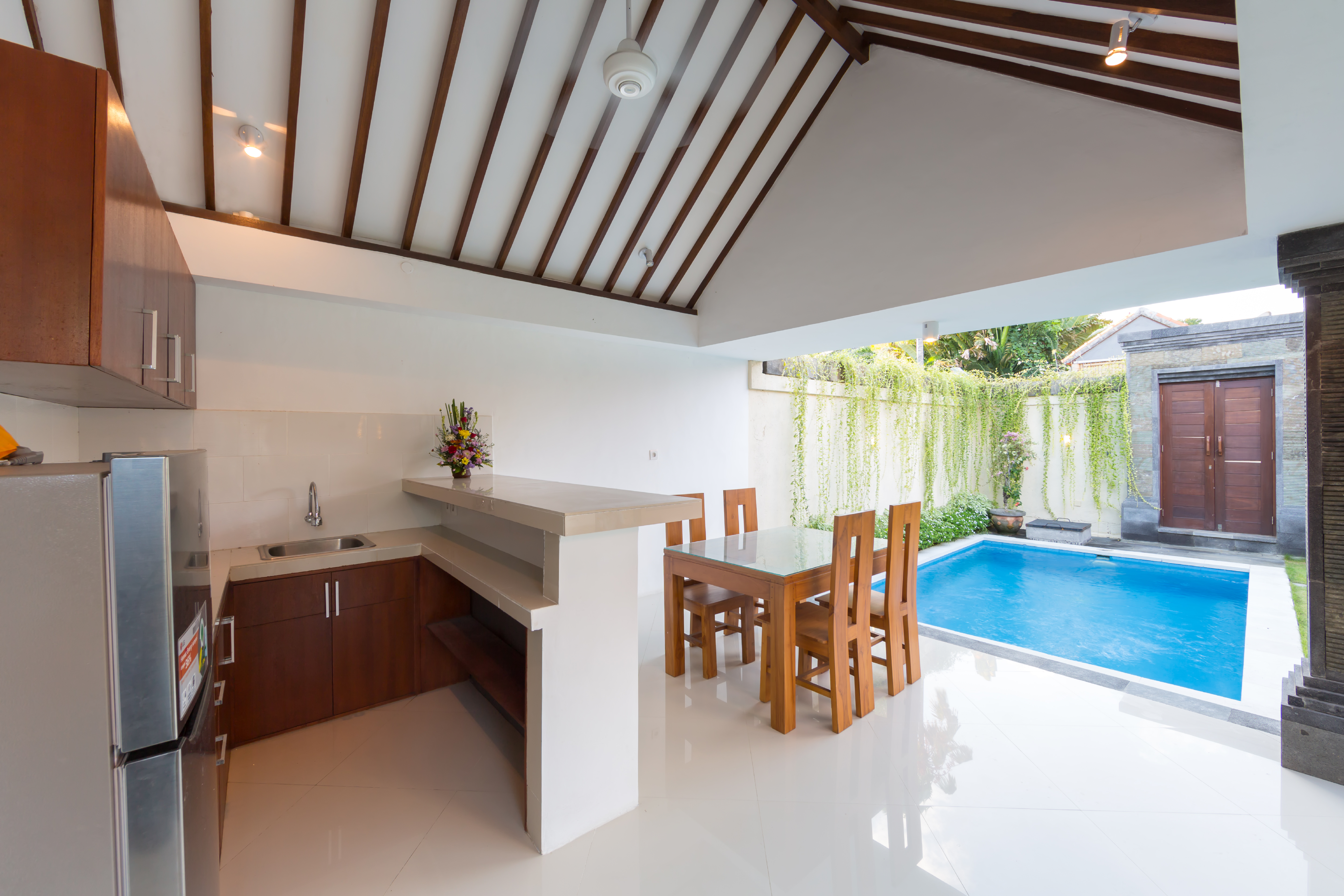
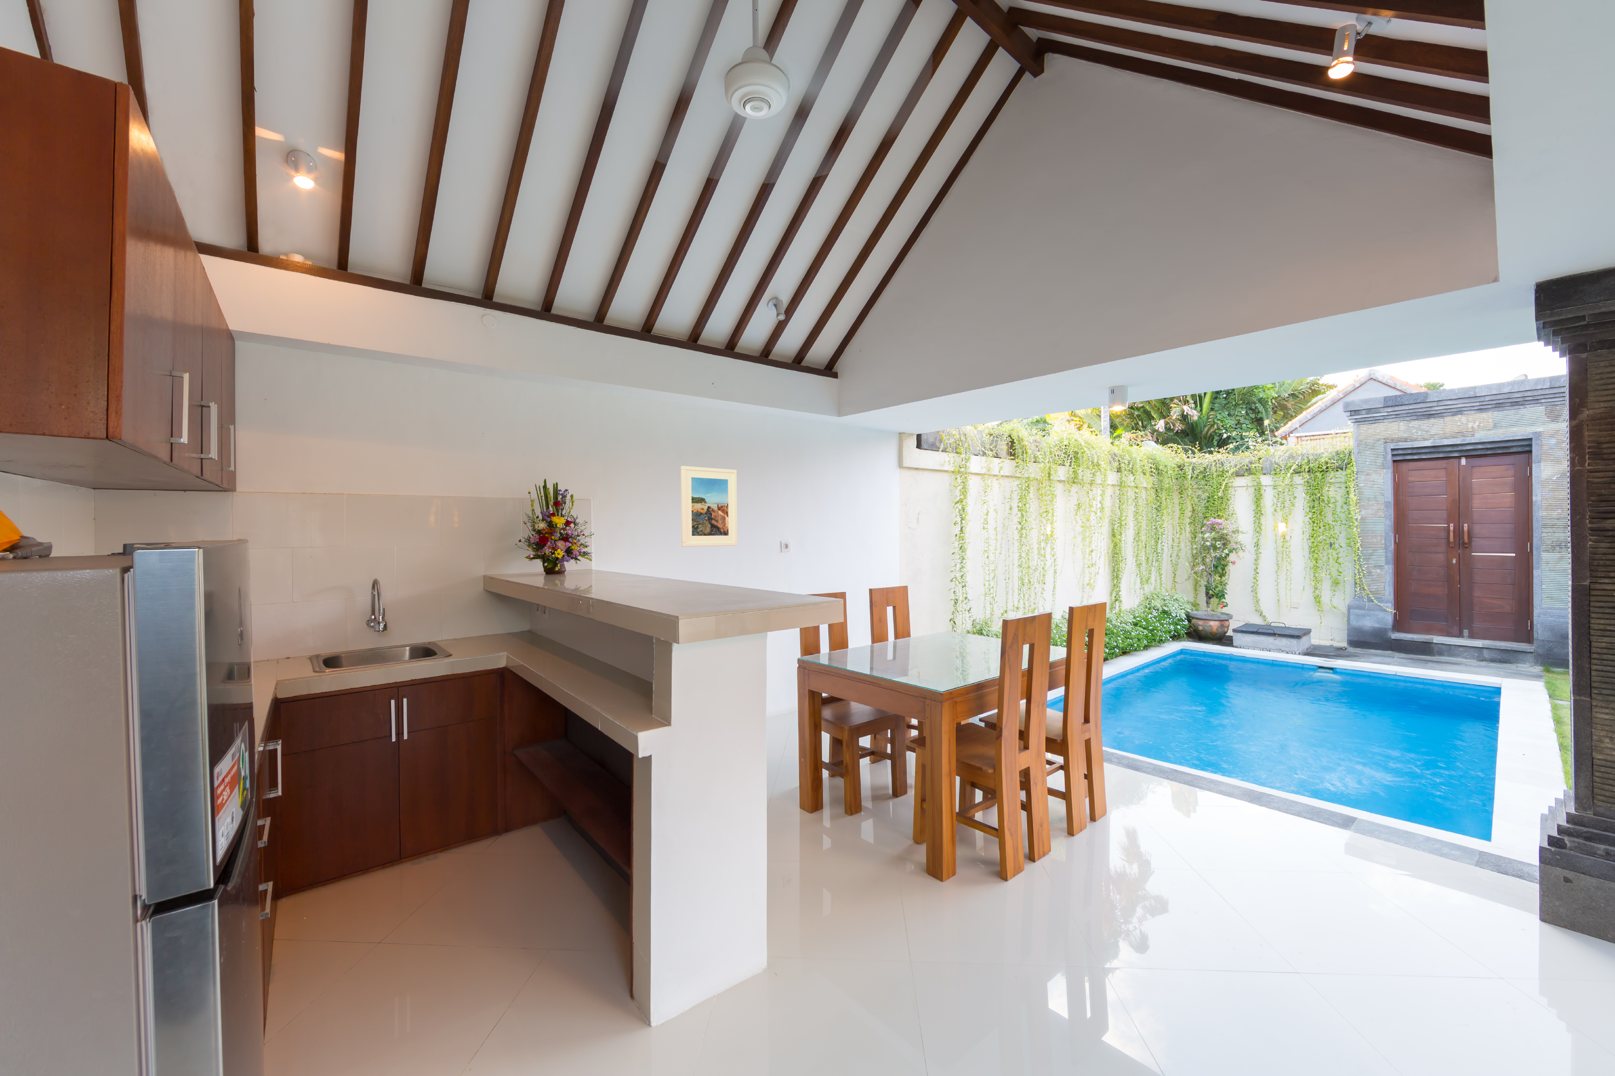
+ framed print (710, 507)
